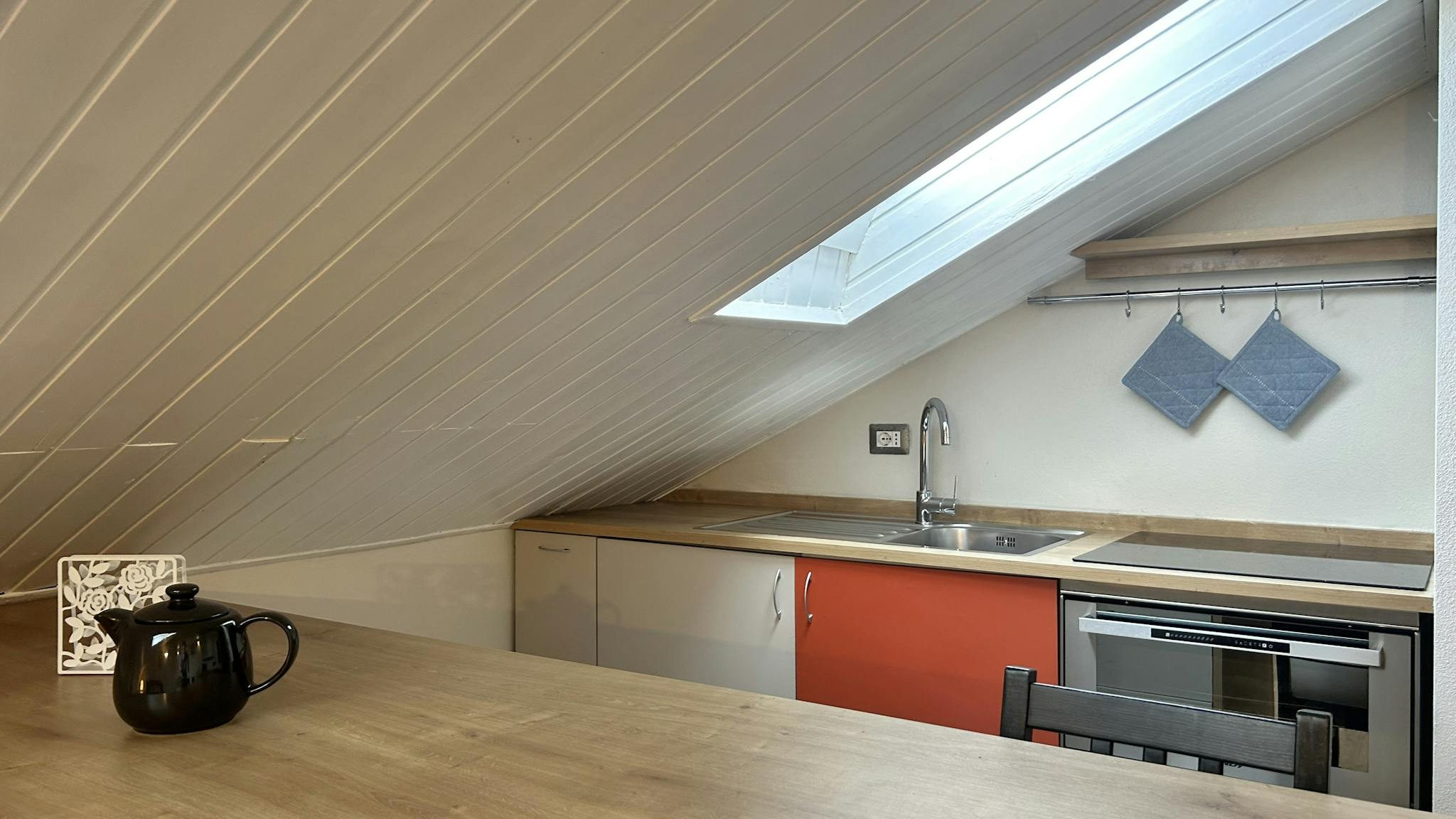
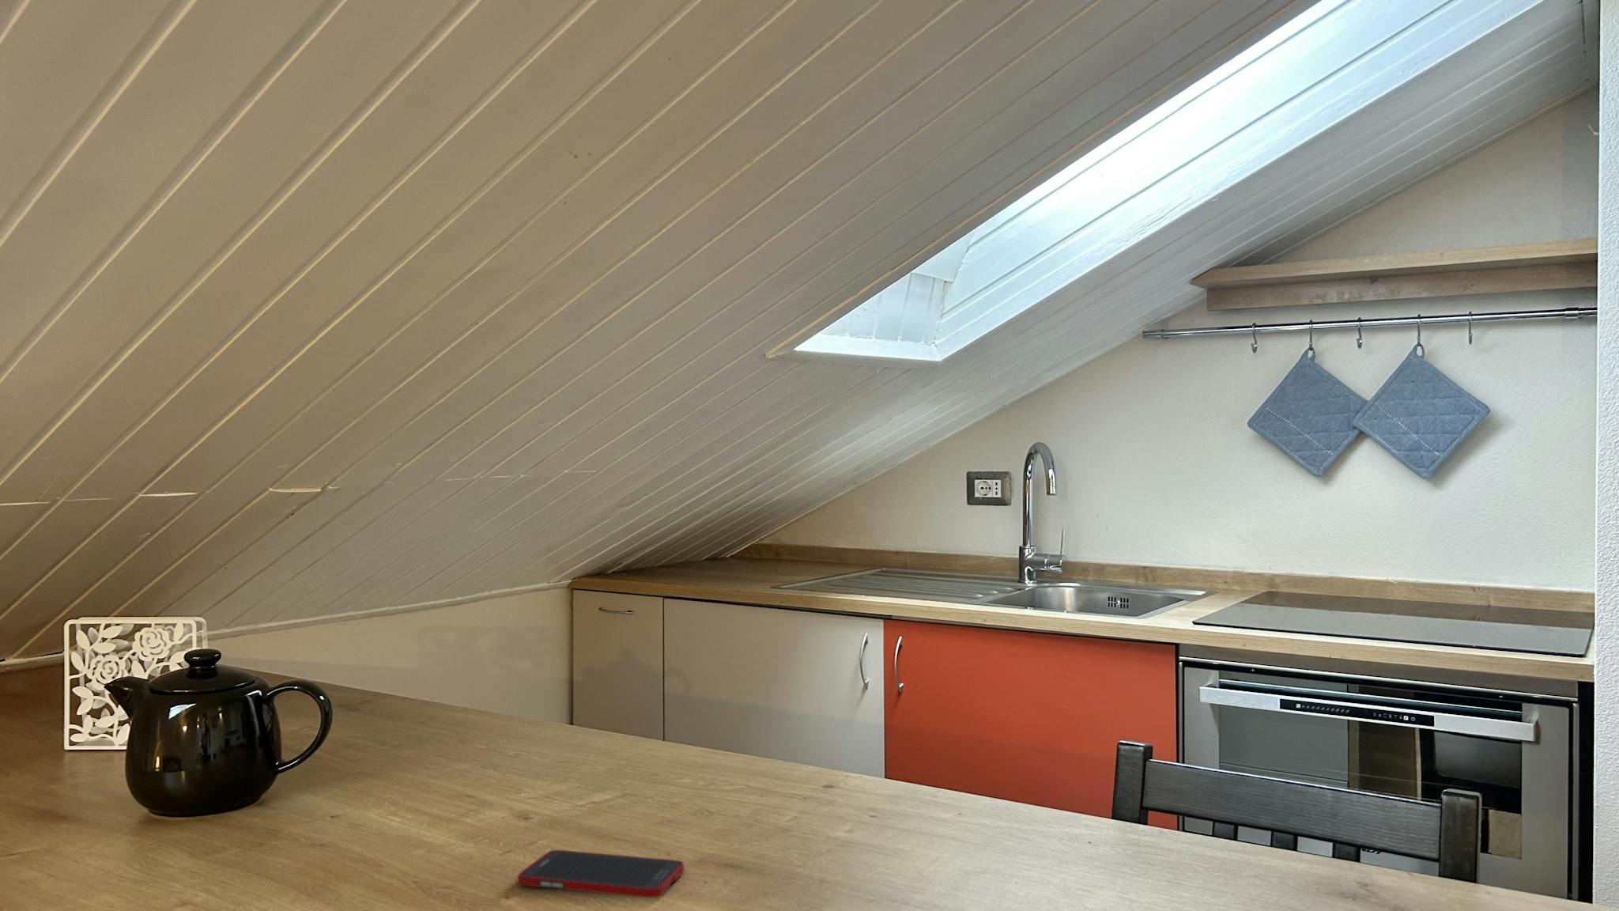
+ cell phone (602, 873)
